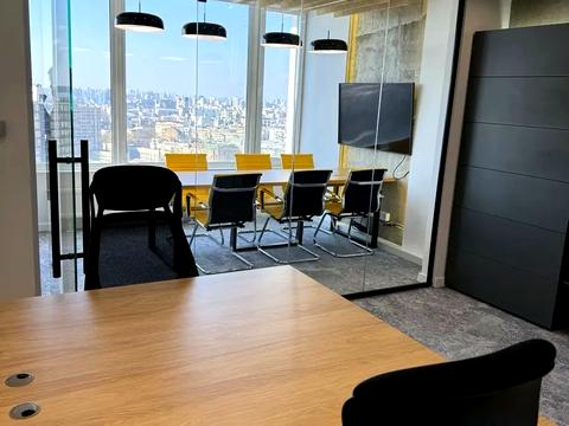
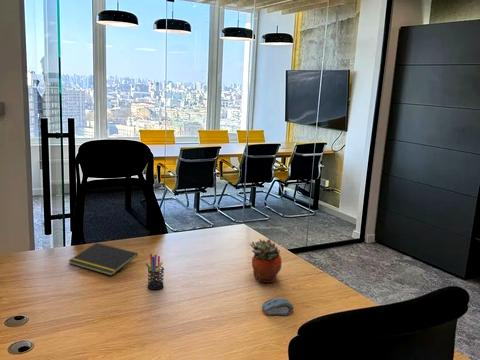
+ computer mouse (277, 305)
+ notepad (103, 258)
+ succulent planter (264, 257)
+ pen holder (153, 271)
